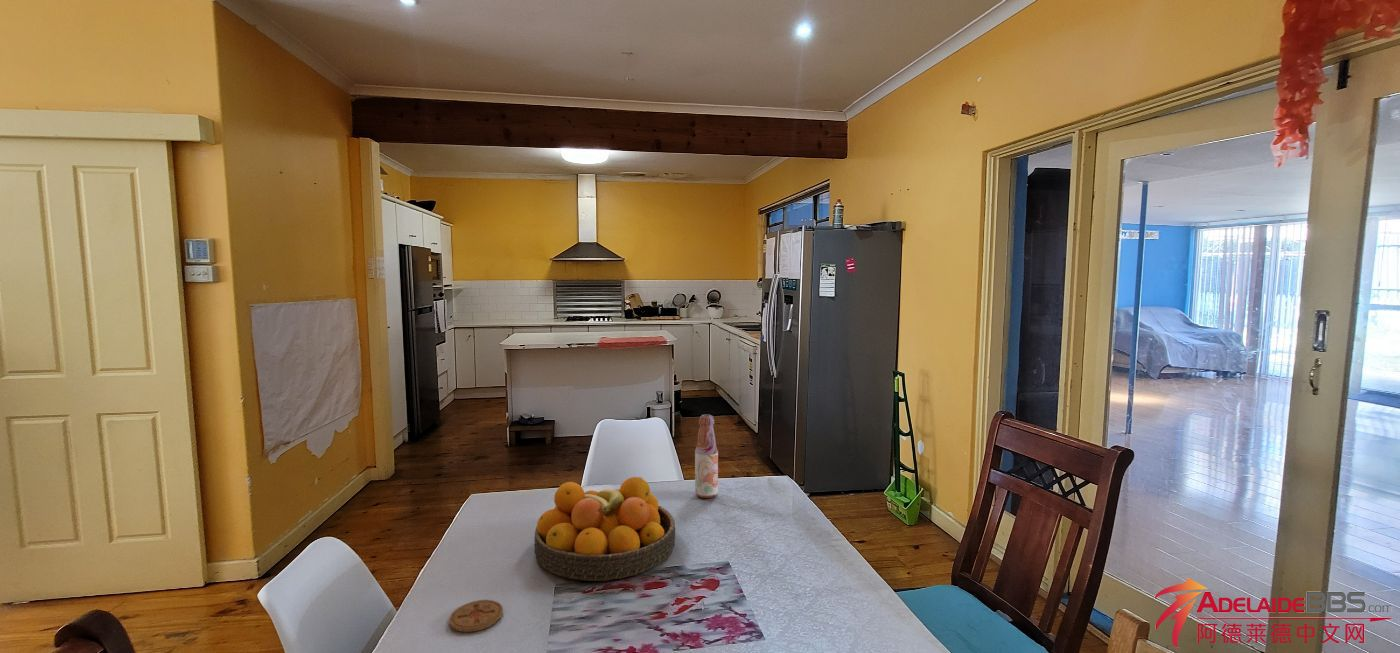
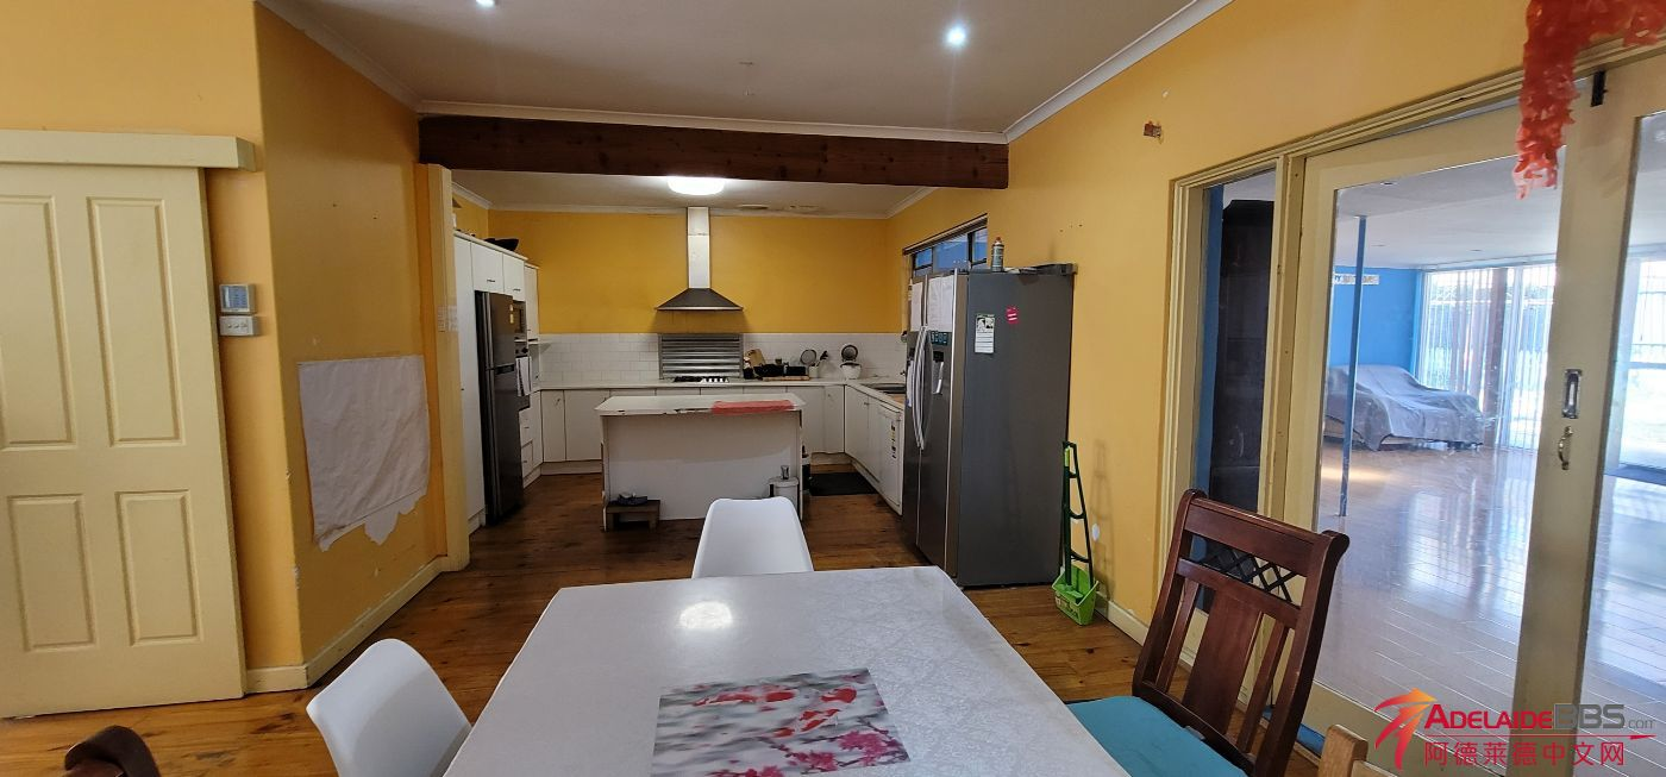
- coaster (476, 615)
- fruit bowl (606, 515)
- bottle (706, 455)
